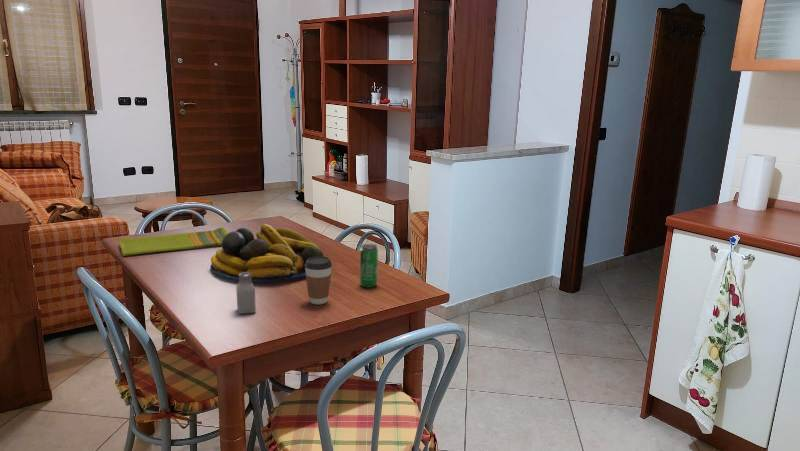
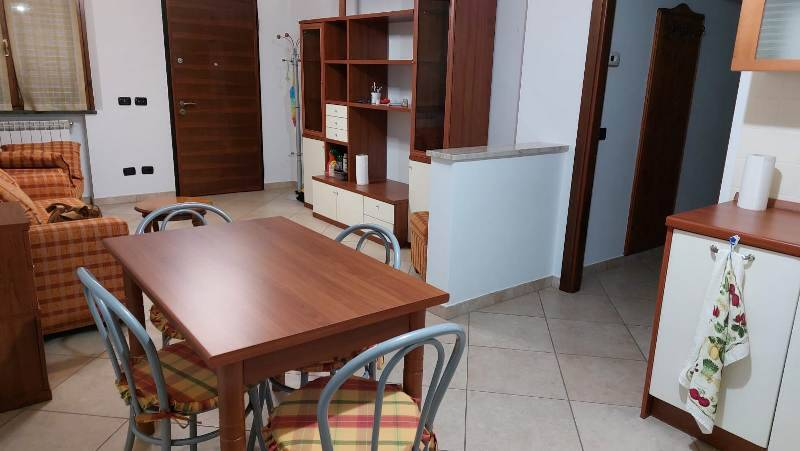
- beverage can (368, 265)
- coffee cup (318, 280)
- dish towel (177, 240)
- fruit bowl (267, 246)
- saltshaker (245, 292)
